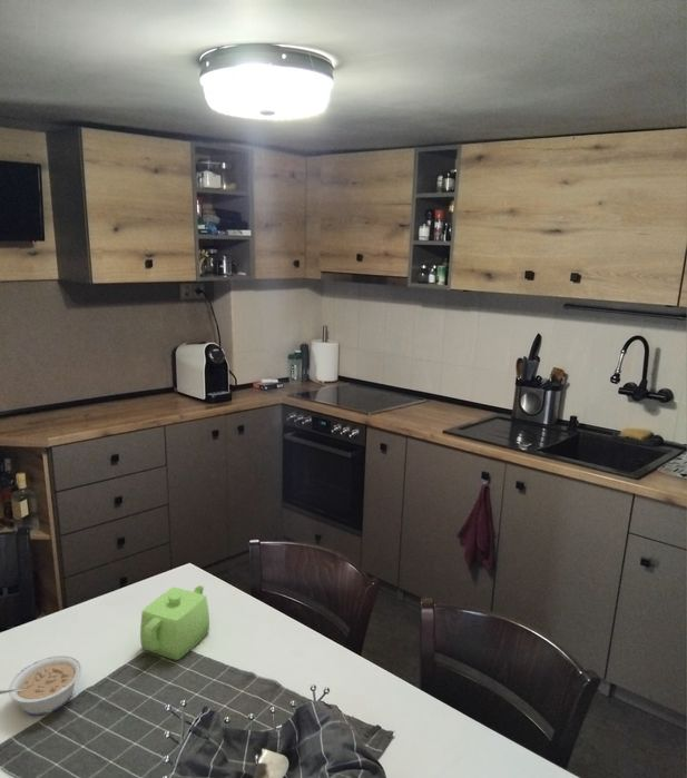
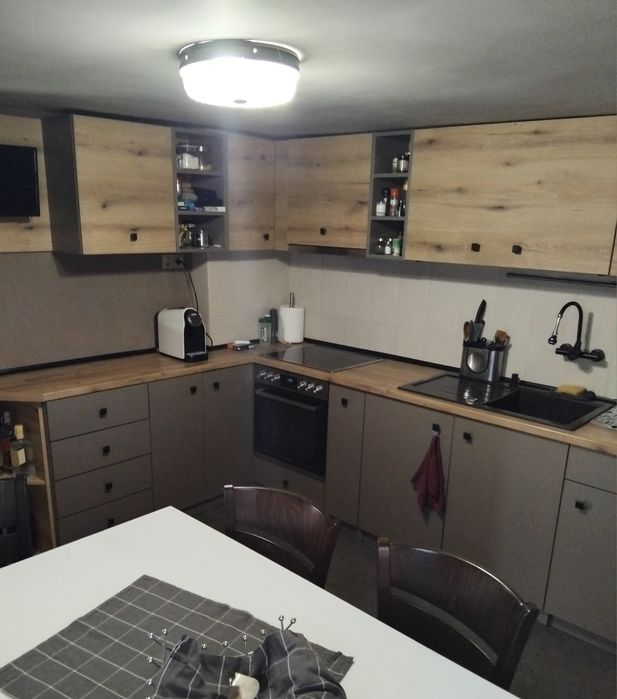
- legume (45, 687)
- teapot (176, 617)
